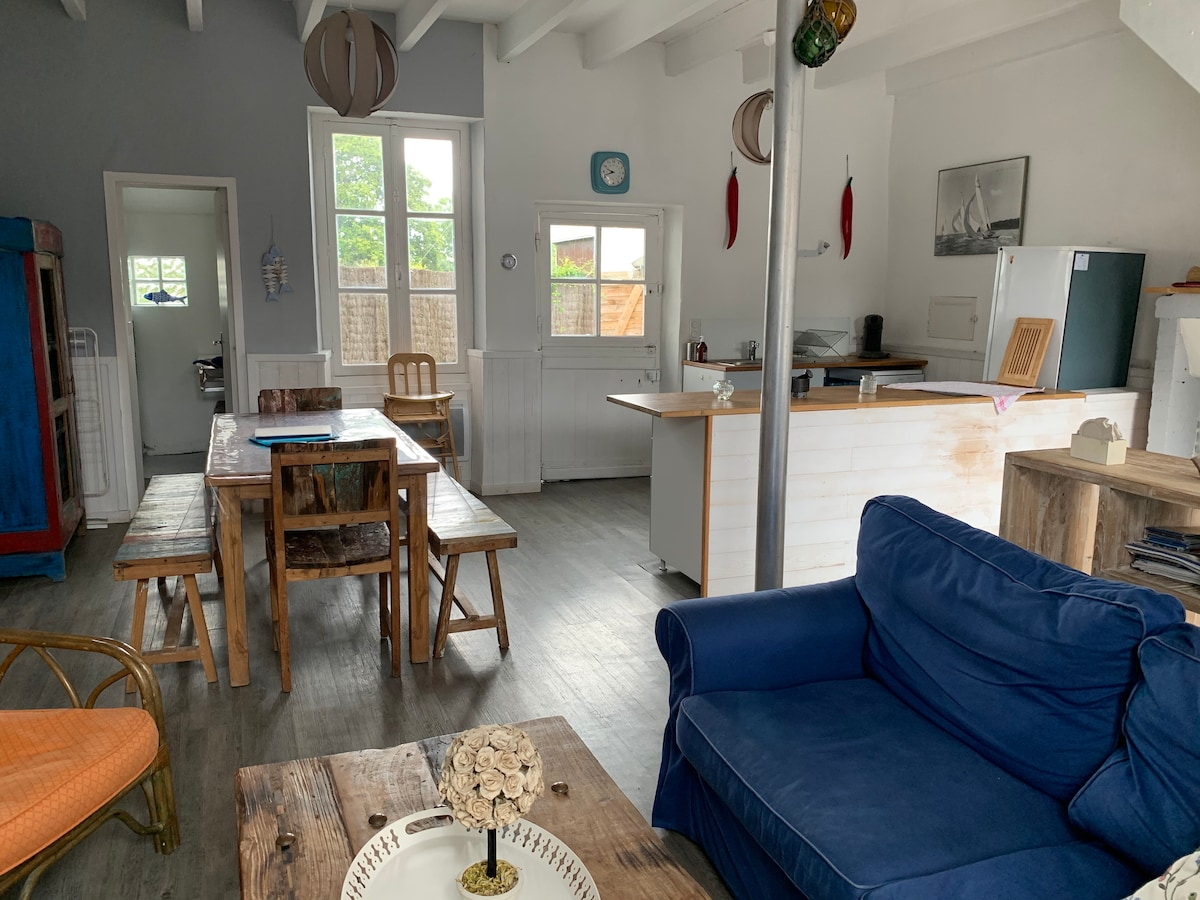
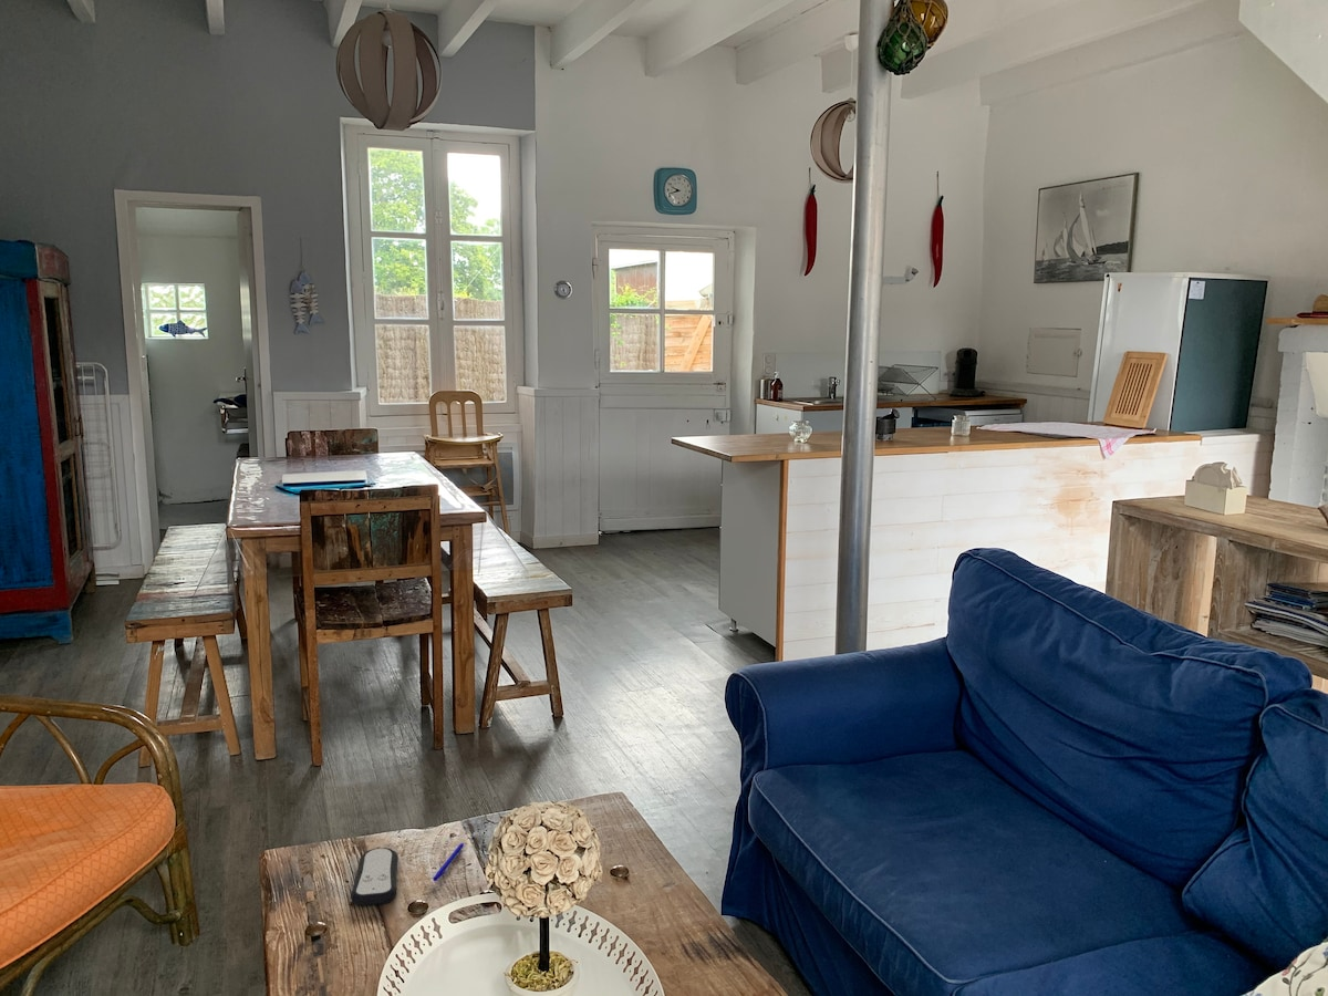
+ pen (449, 860)
+ remote control (376, 874)
